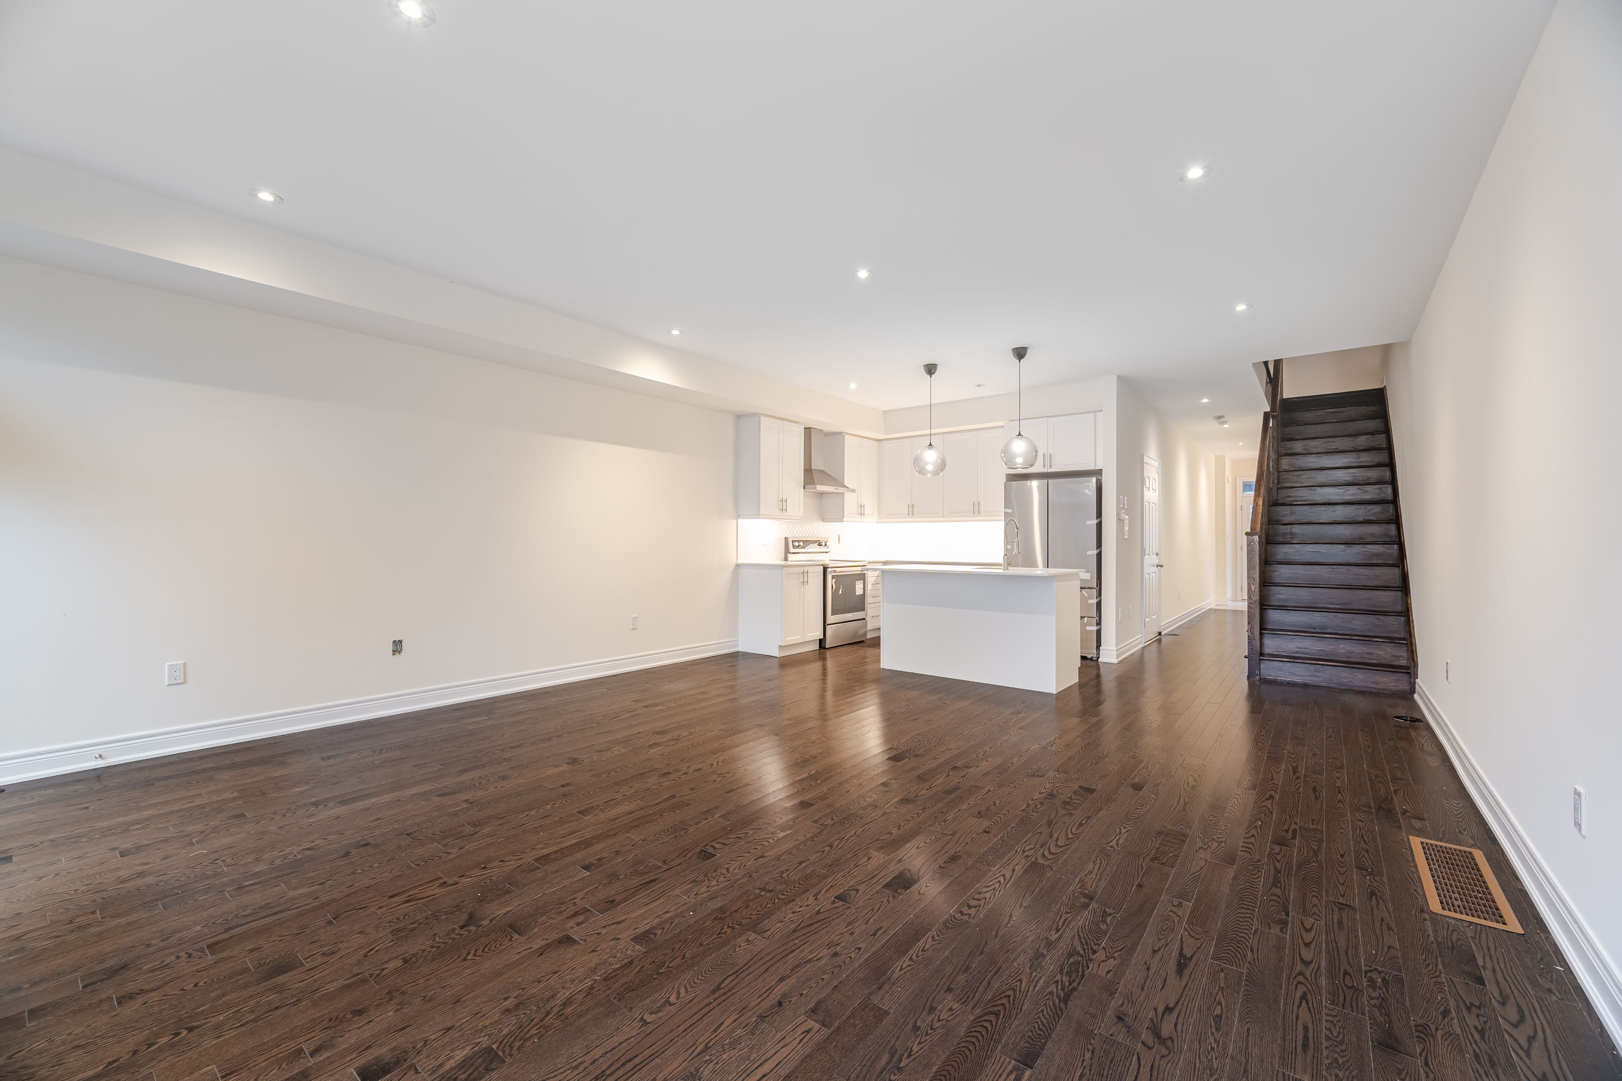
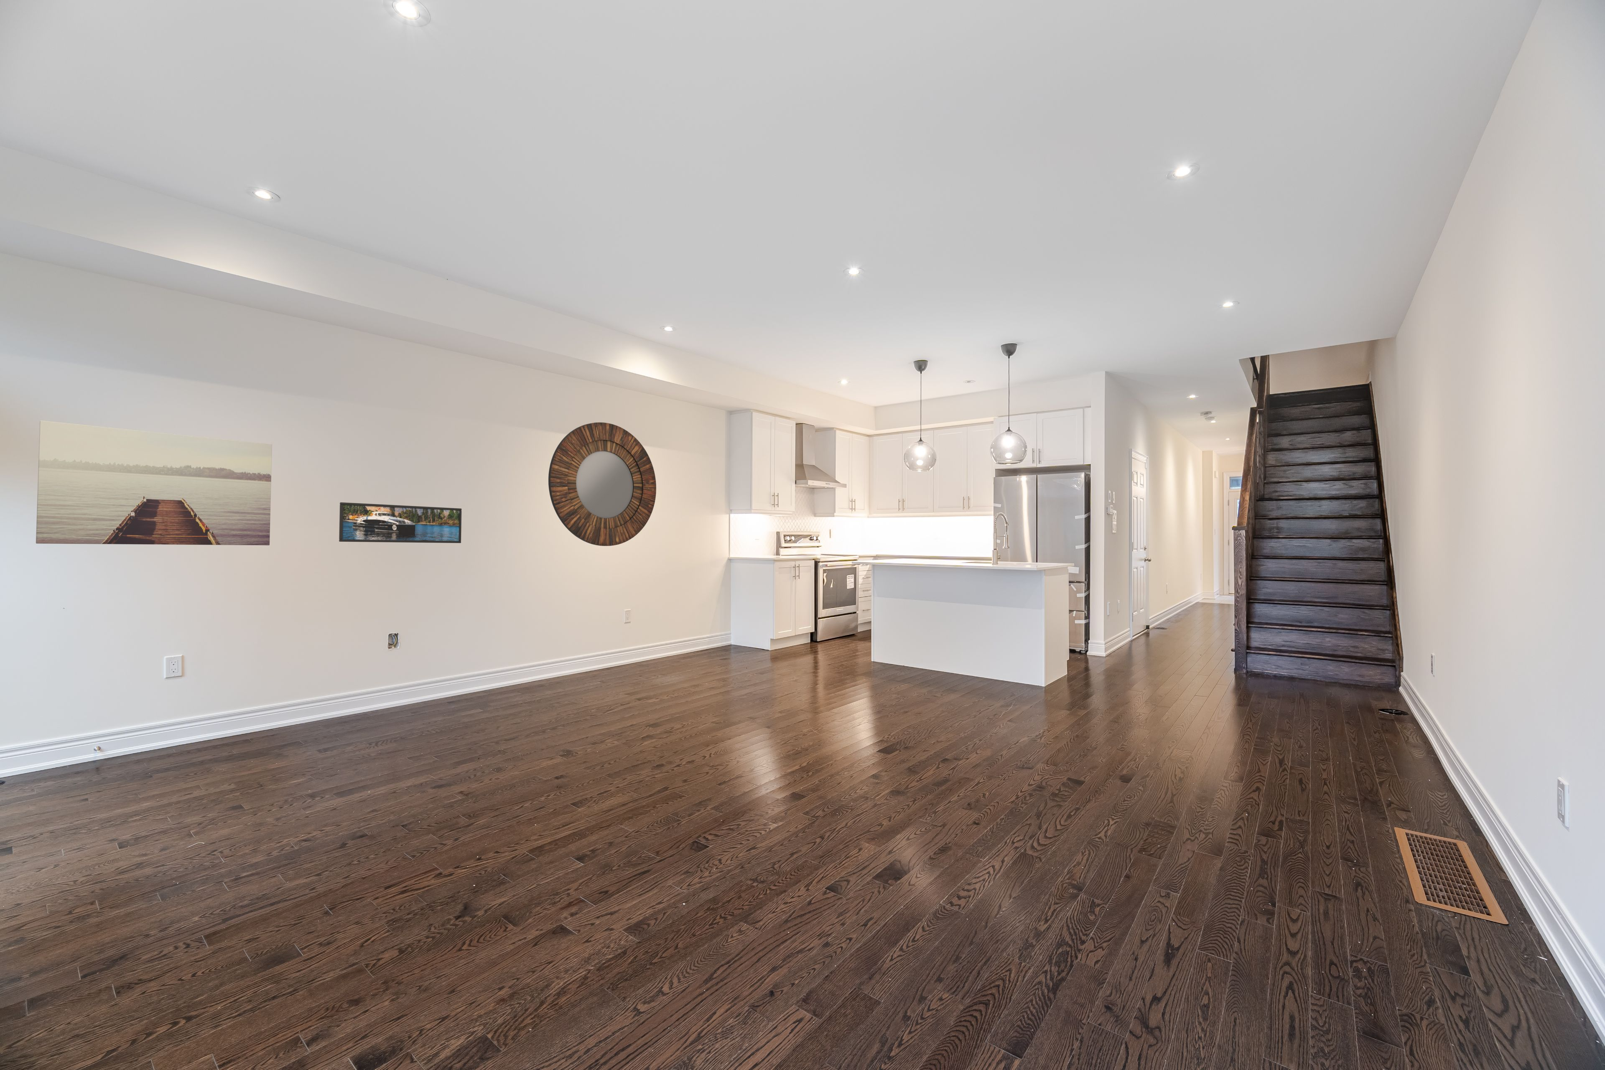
+ home mirror (605, 485)
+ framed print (404, 524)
+ wall art (165, 488)
